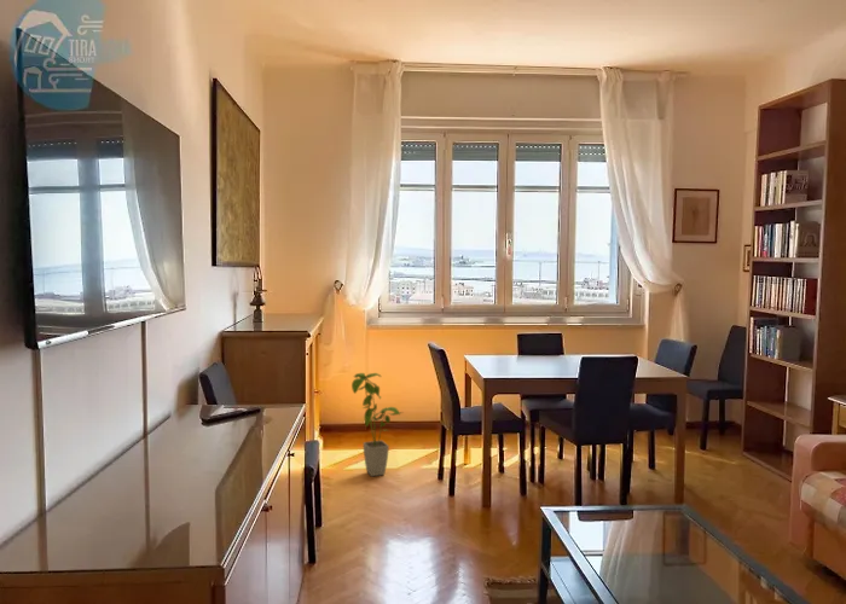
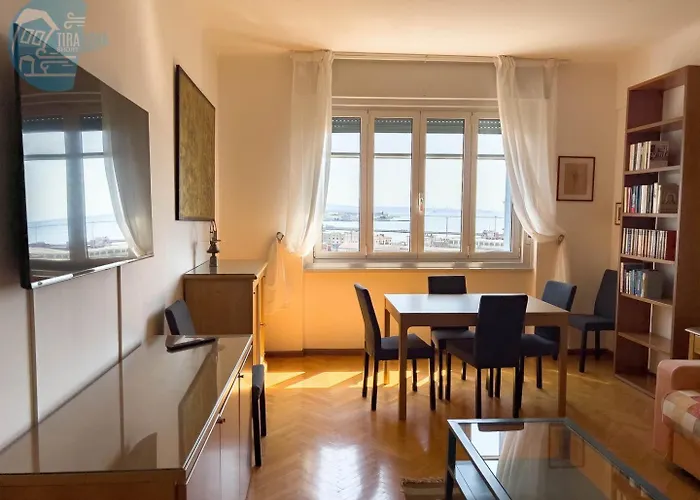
- house plant (373, 425)
